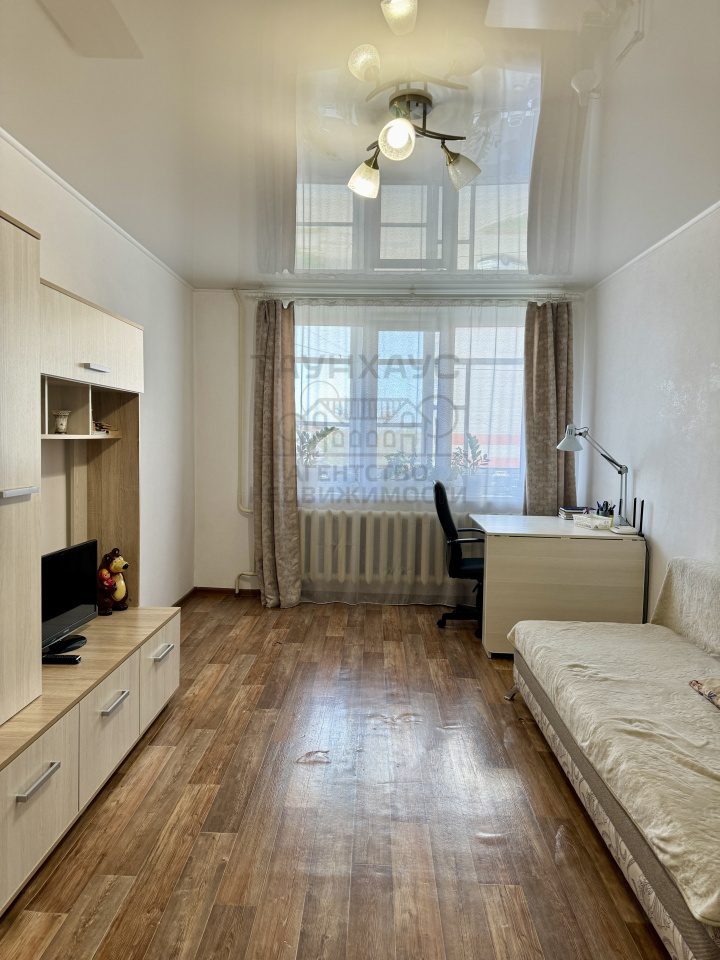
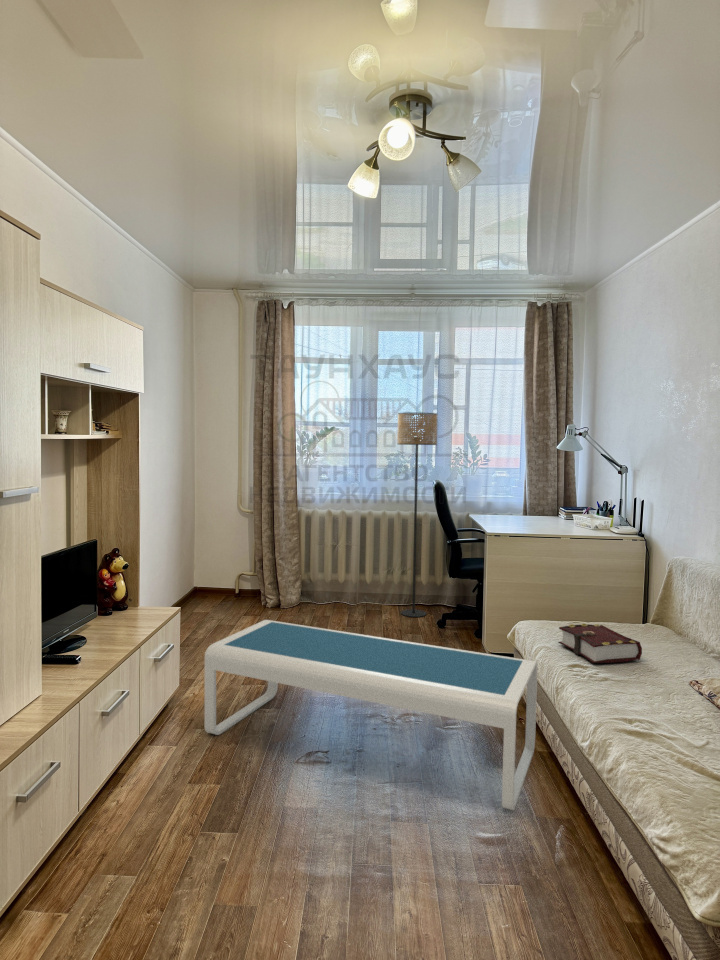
+ floor lamp (415, 514)
+ coffee table (368, 697)
+ book (598, 642)
